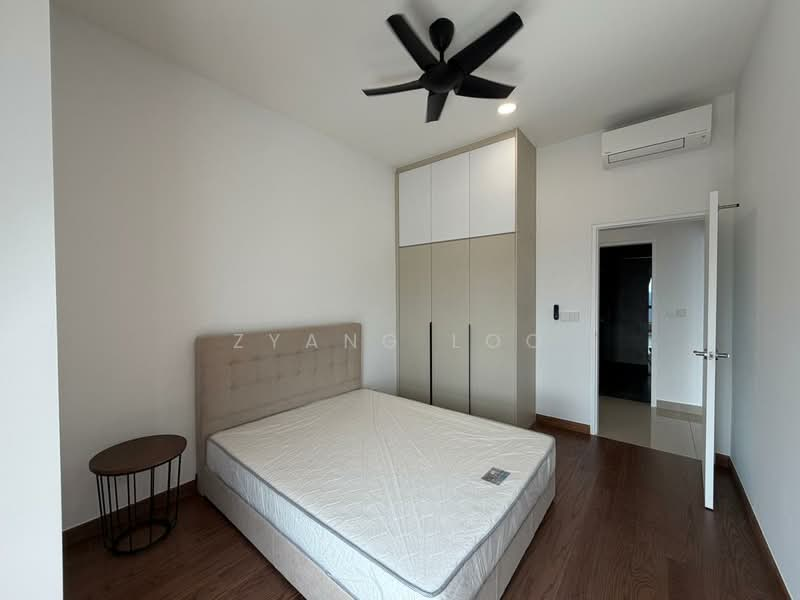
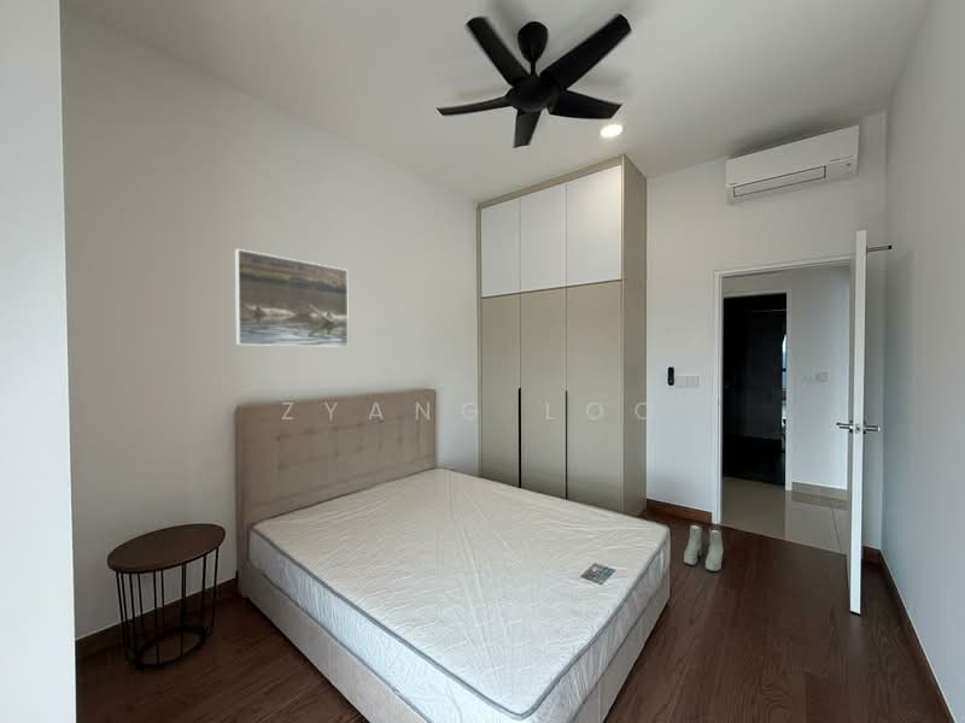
+ boots (701, 545)
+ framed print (297, 302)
